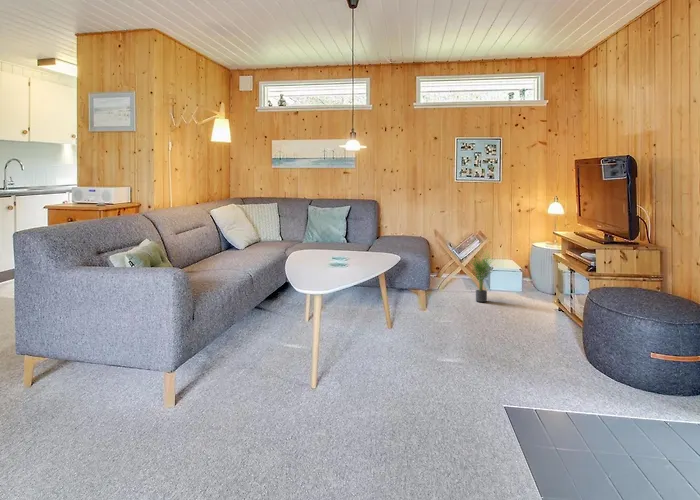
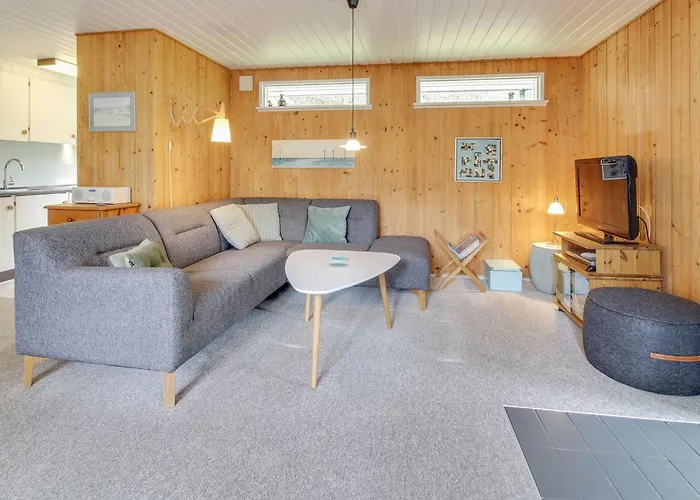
- potted plant (480, 274)
